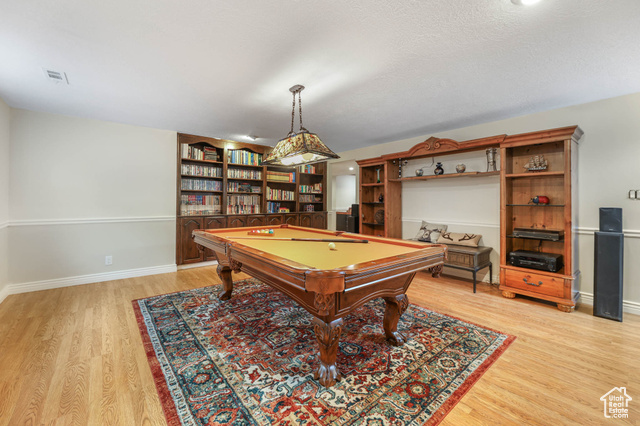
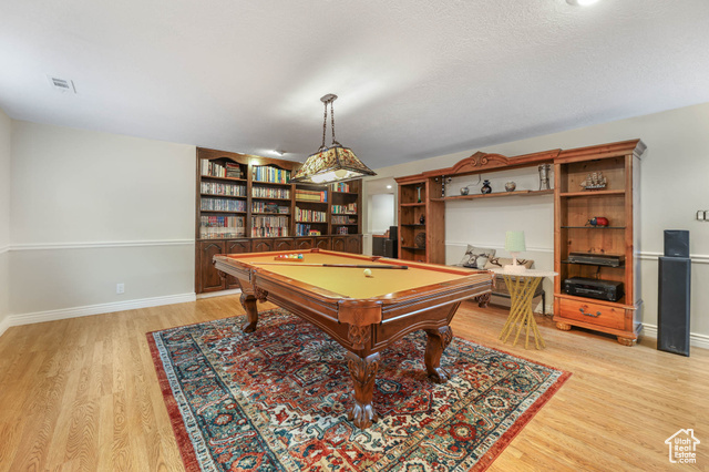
+ side table (521, 306)
+ table lamp (514, 250)
